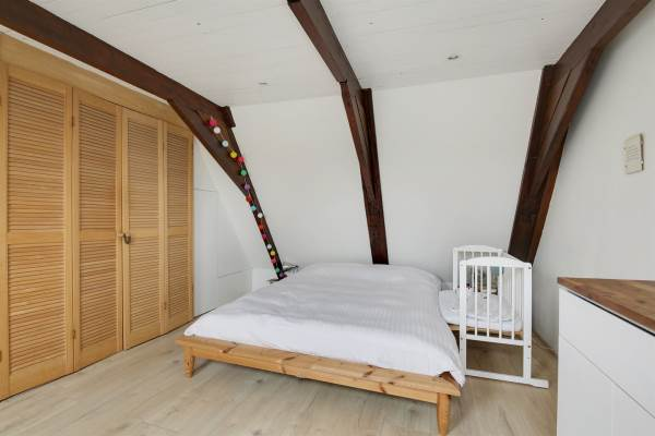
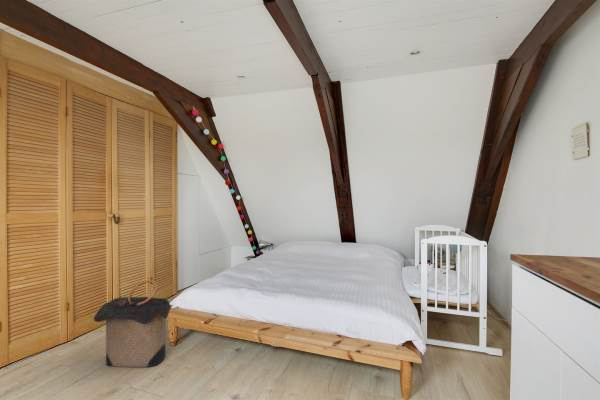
+ laundry hamper (134, 322)
